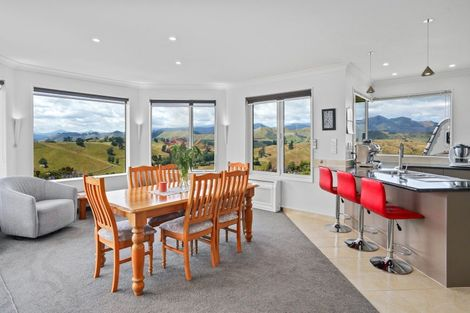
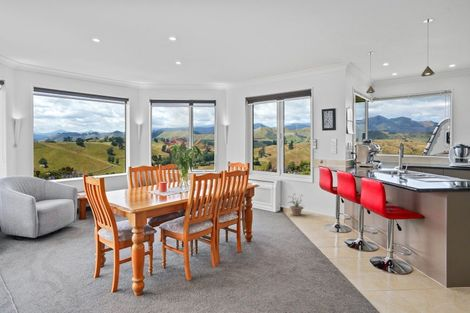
+ potted plant (296, 204)
